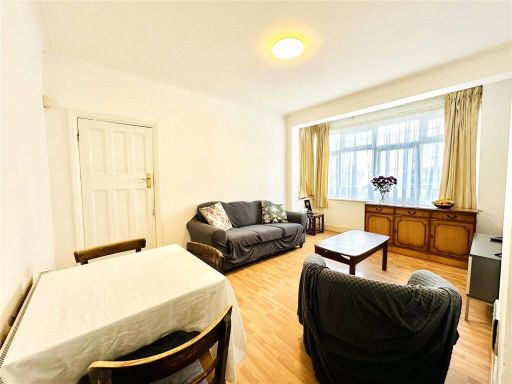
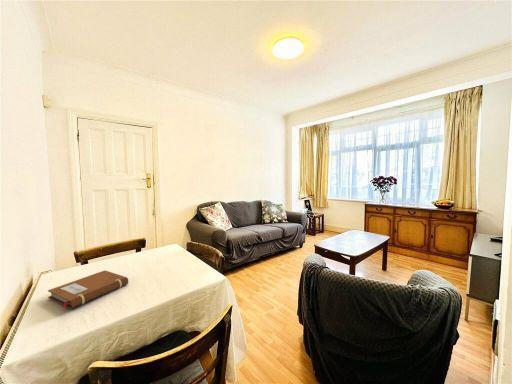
+ notebook (89, 287)
